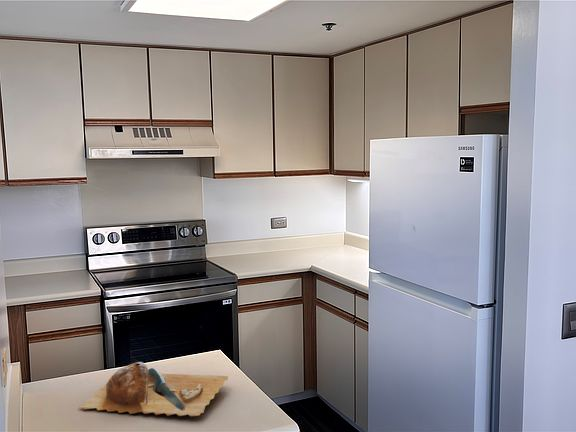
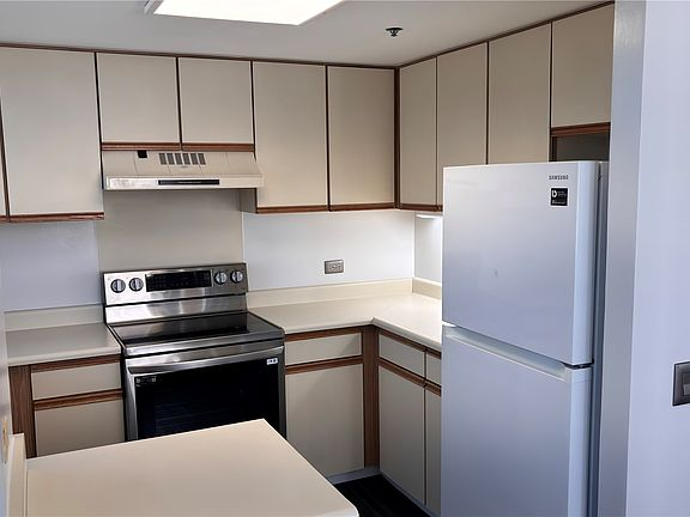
- chopping board (156, 381)
